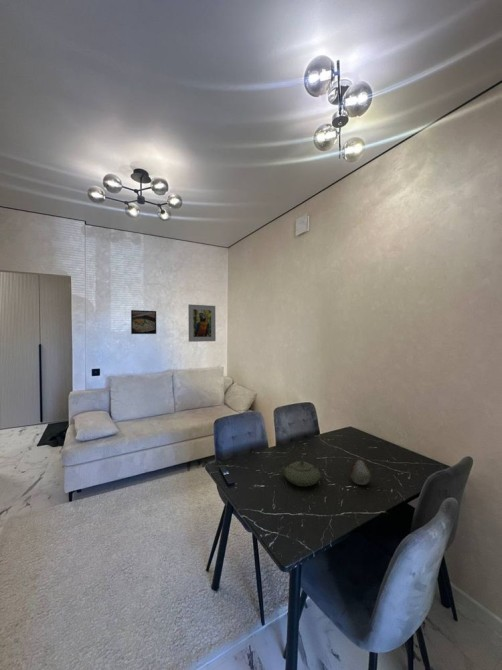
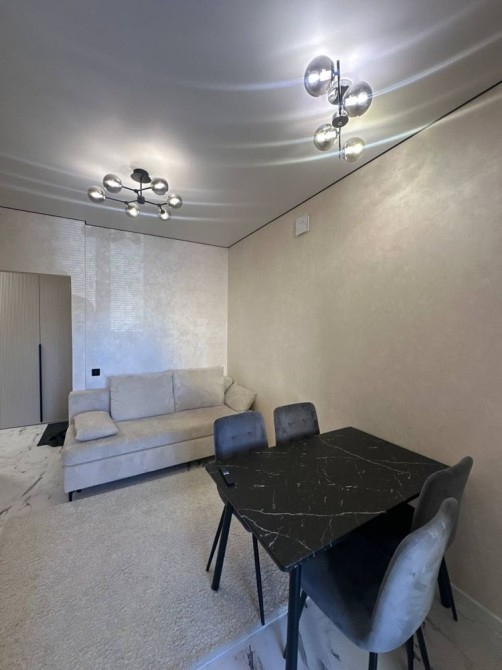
- fruit (360, 471)
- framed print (202, 323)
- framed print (143, 322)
- teapot (299, 465)
